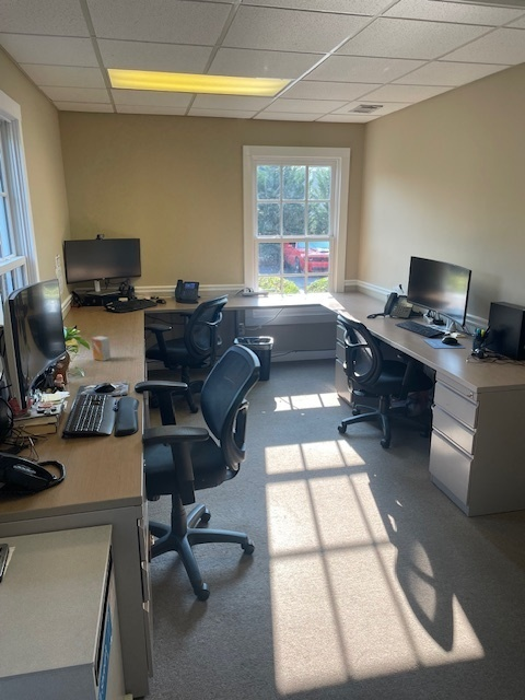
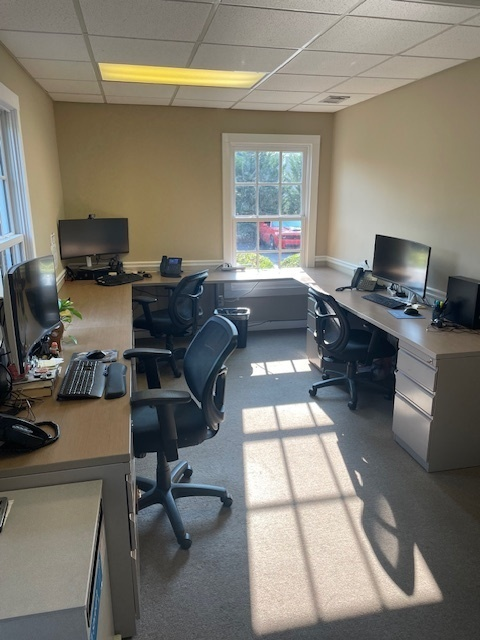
- small box (101, 348)
